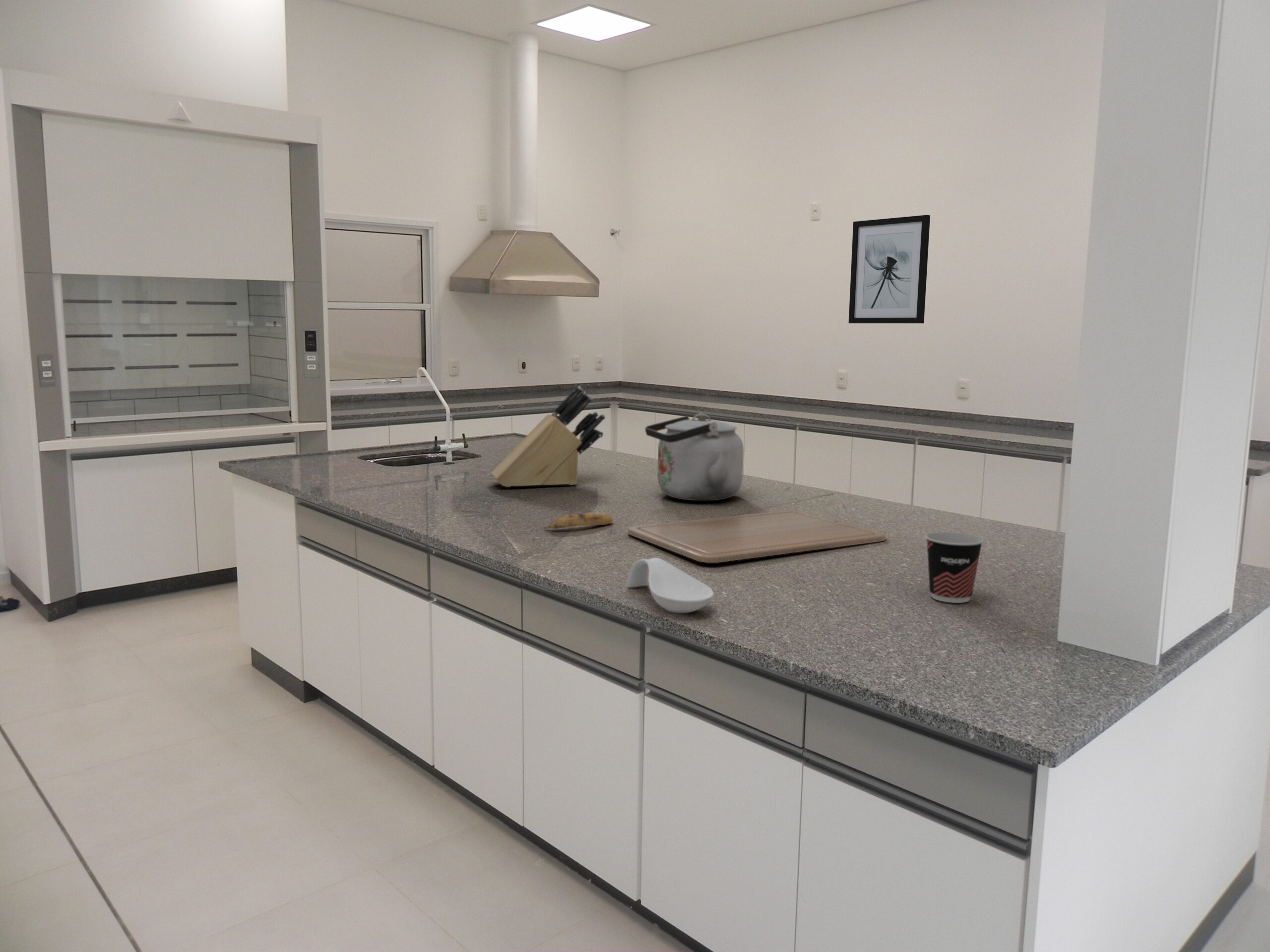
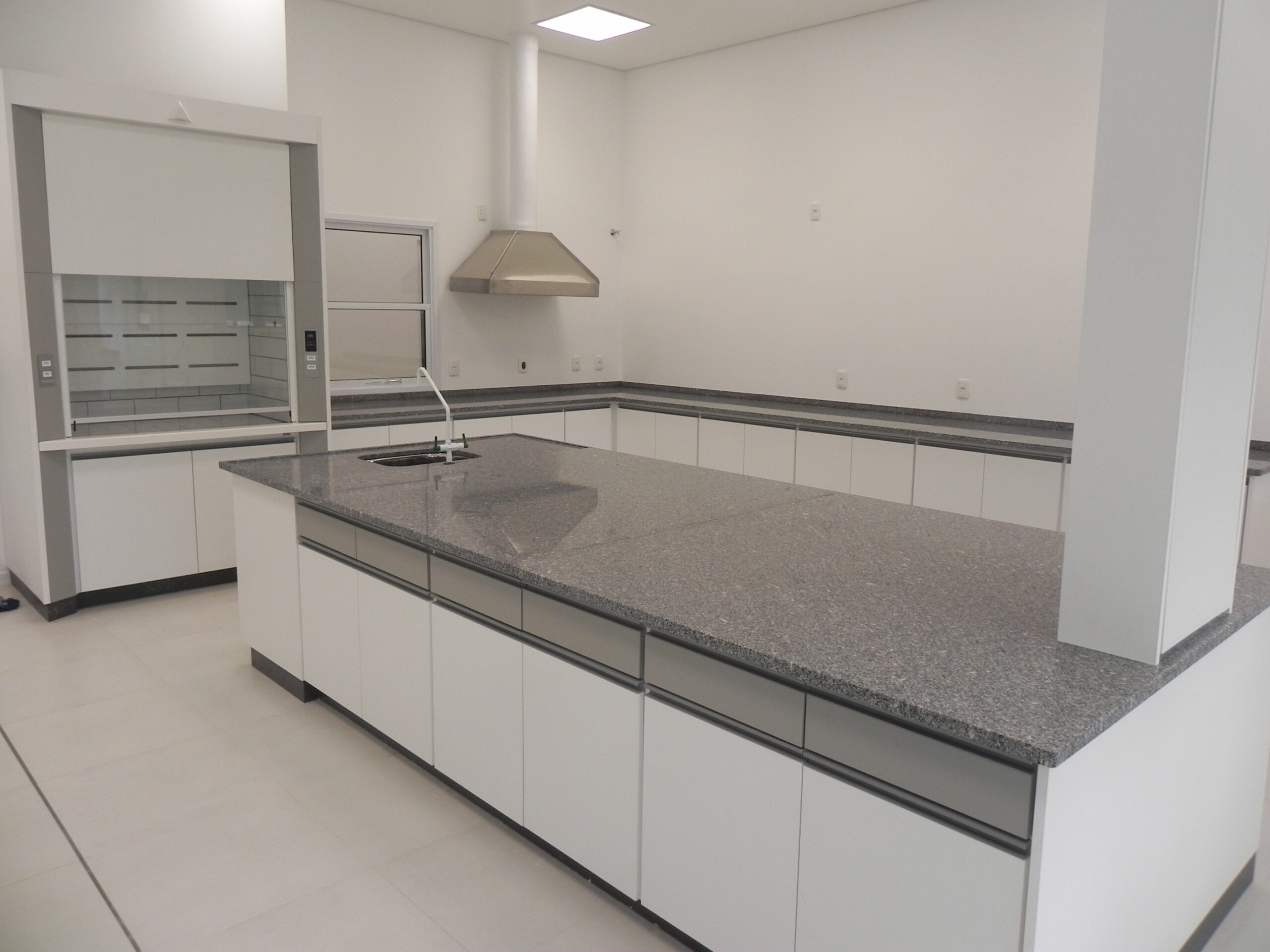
- spoon rest (665, 583)
- kettle (701, 457)
- chopping board (756, 533)
- cup (952, 568)
- wall art (888, 271)
- knife block (548, 435)
- banana (582, 520)
